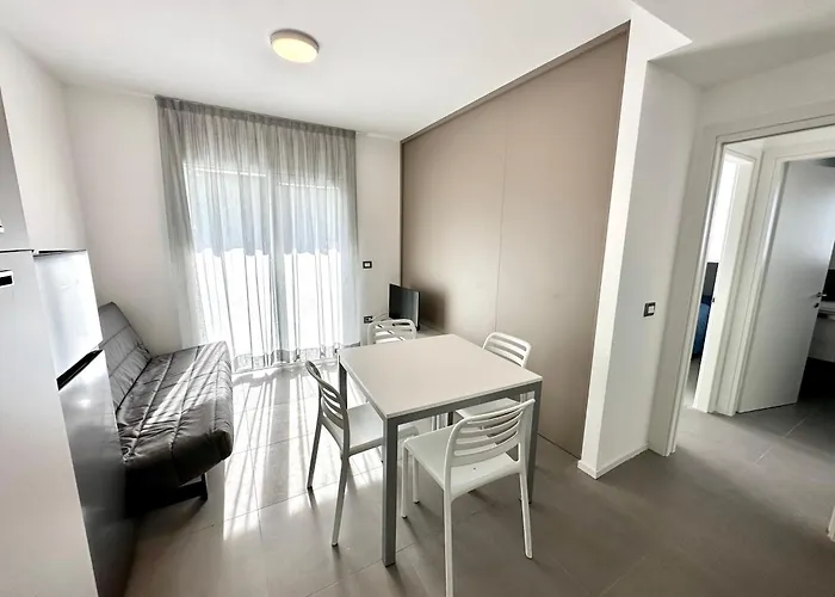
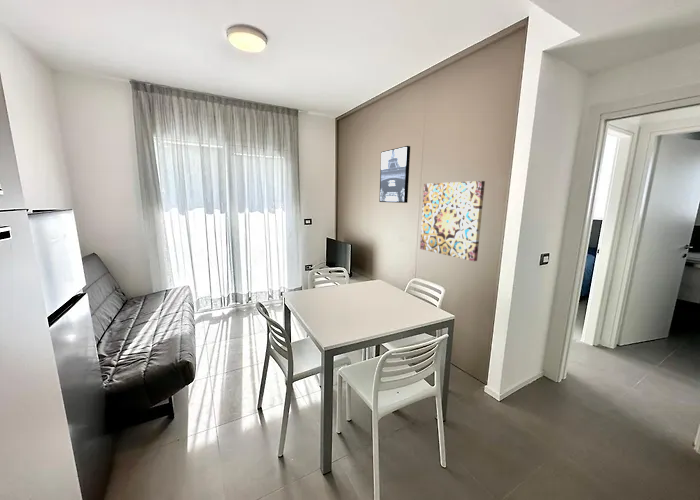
+ wall art (393, 176)
+ wall art (448, 219)
